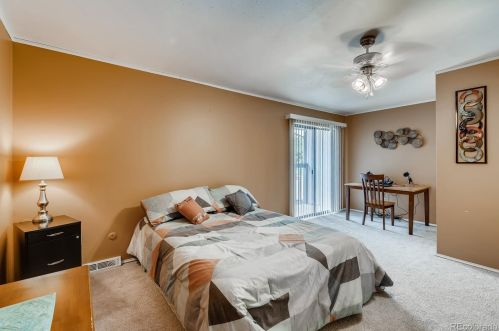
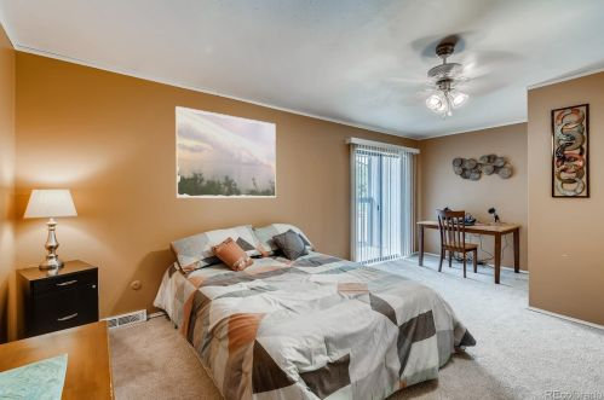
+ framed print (230, 156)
